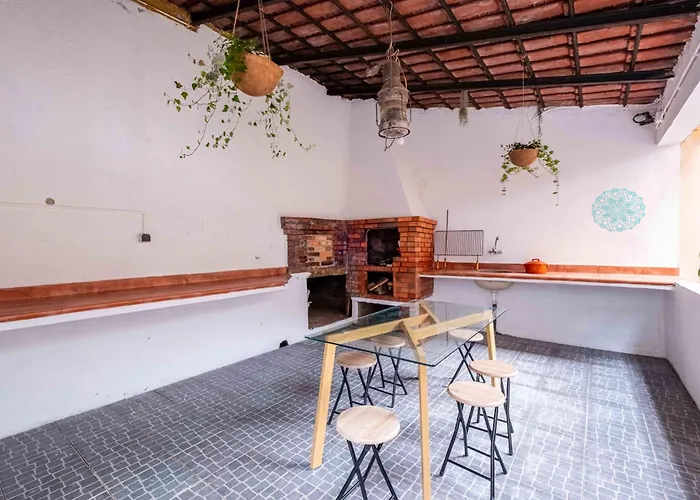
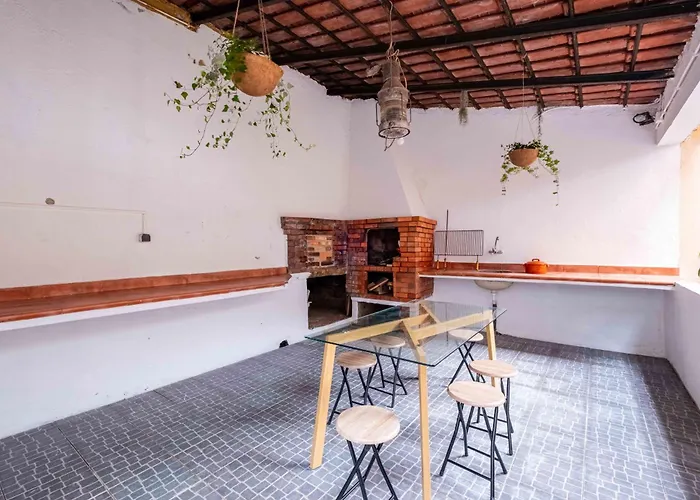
- wall decoration (618, 210)
